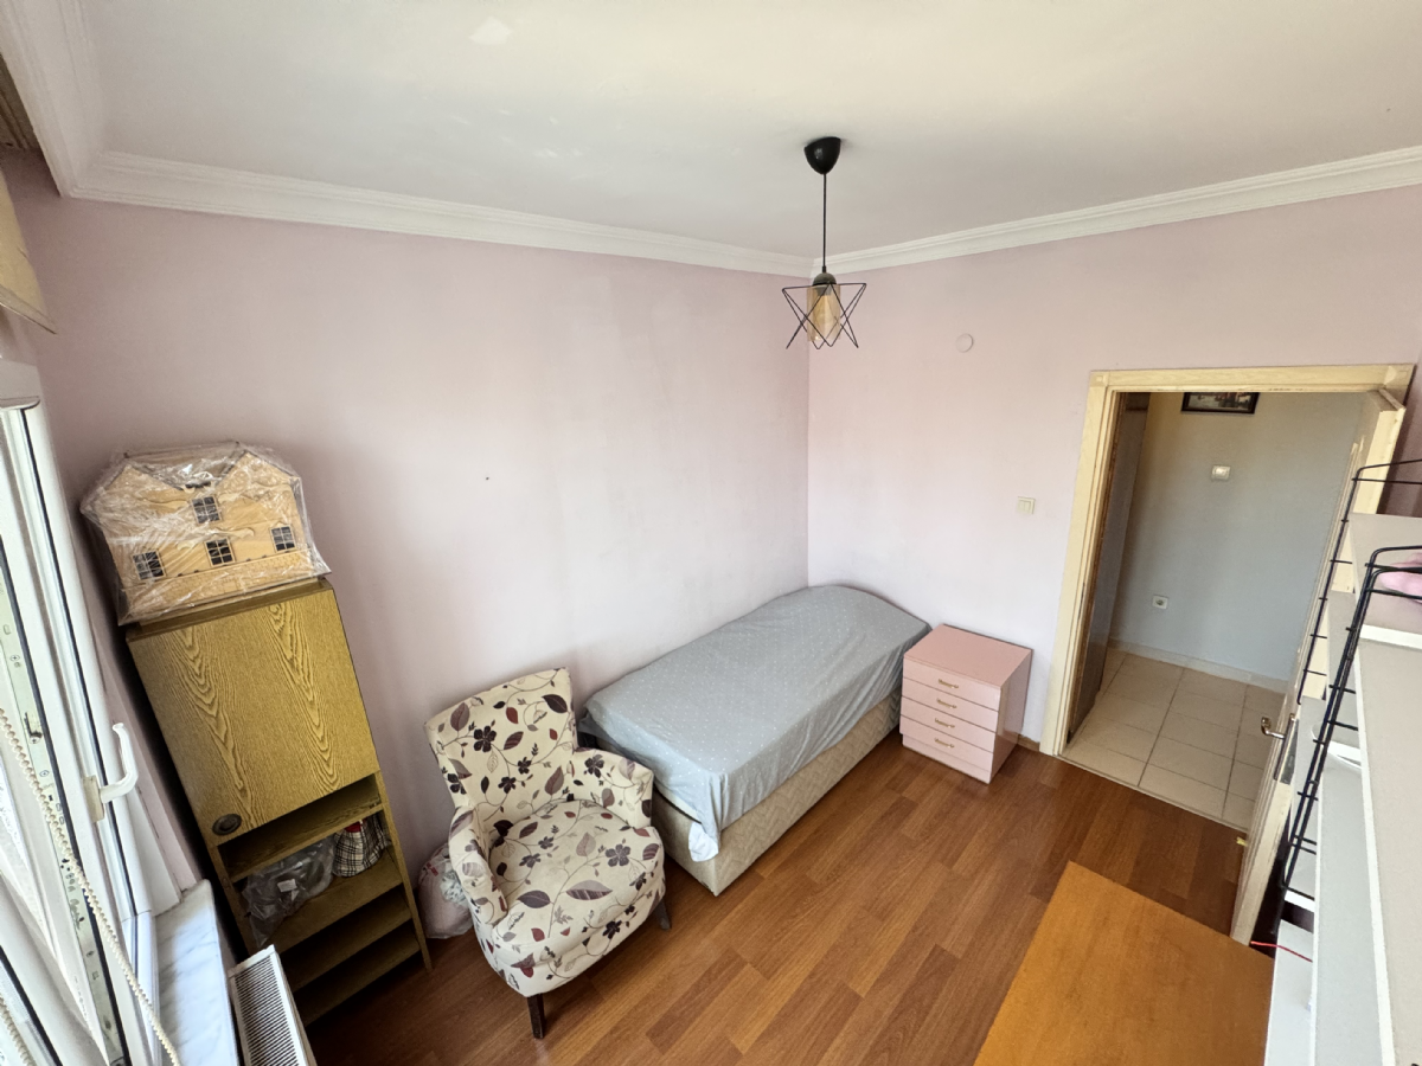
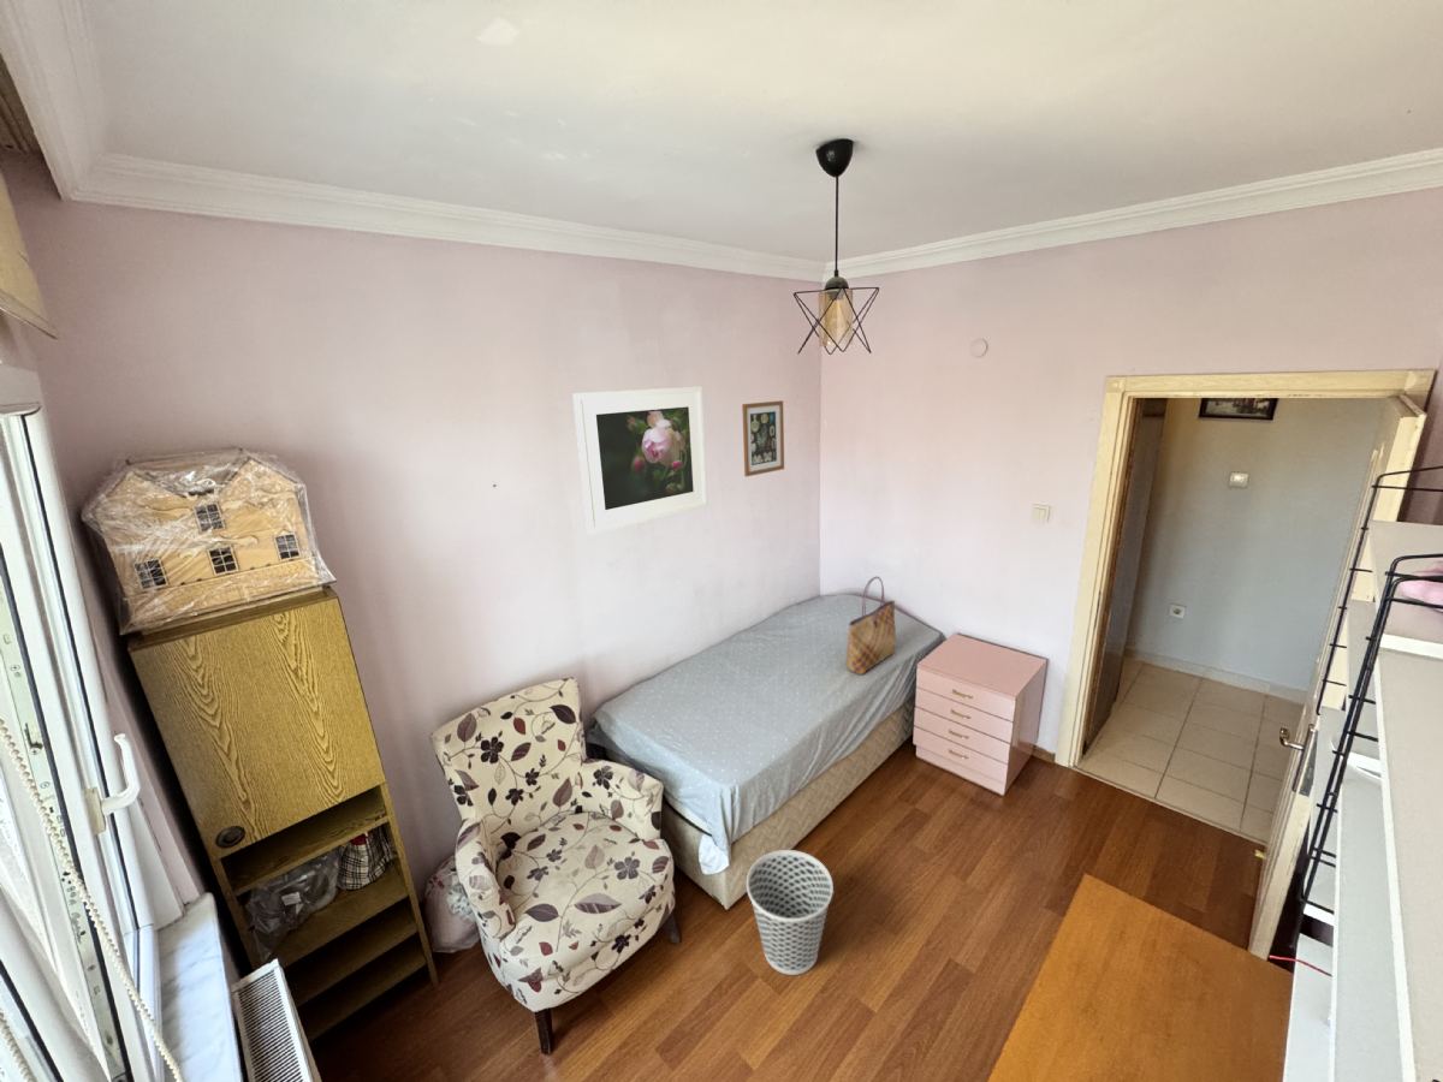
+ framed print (647, 456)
+ wastebasket (789, 916)
+ wall art (764, 438)
+ tote bag (872, 619)
